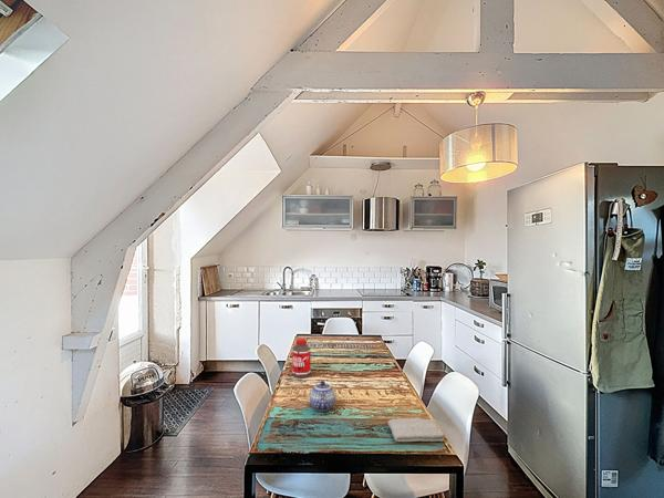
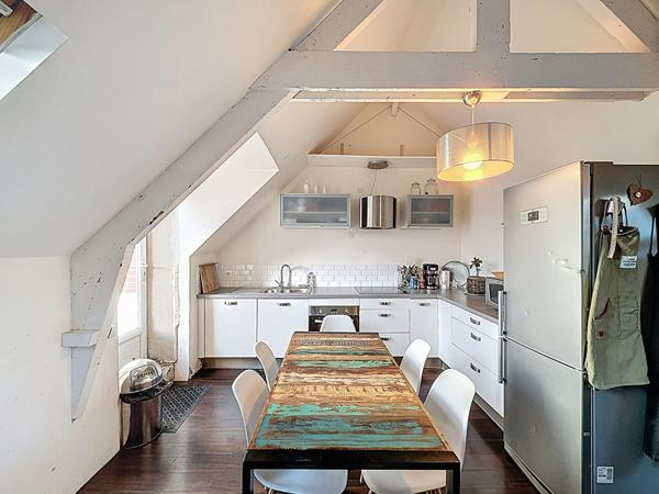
- bottle (301, 357)
- washcloth (415, 429)
- teapot (322, 394)
